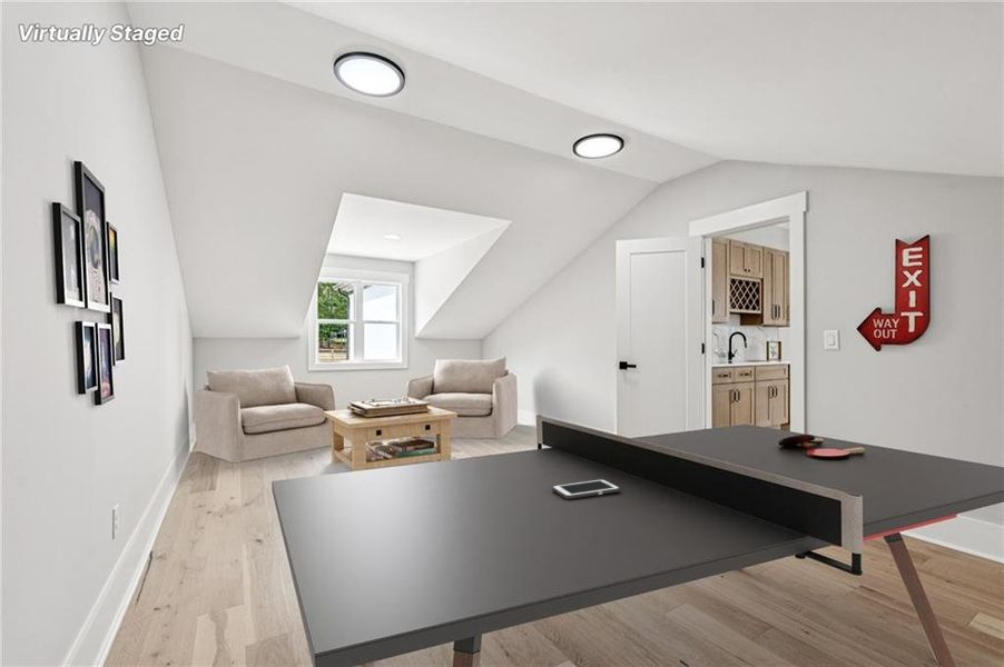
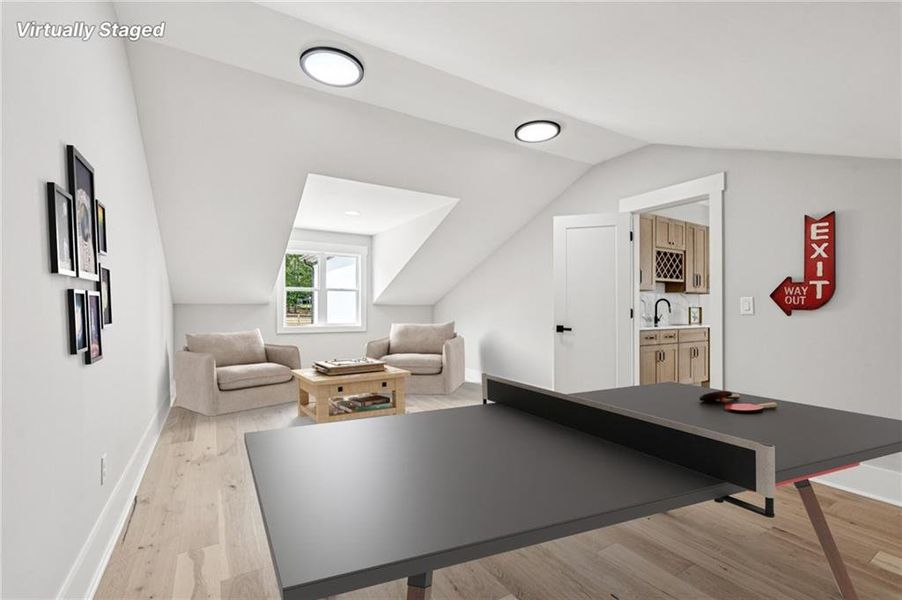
- cell phone (585, 488)
